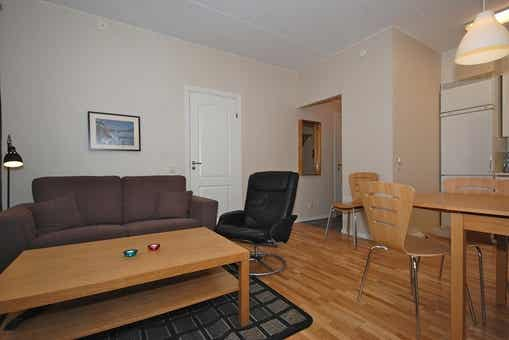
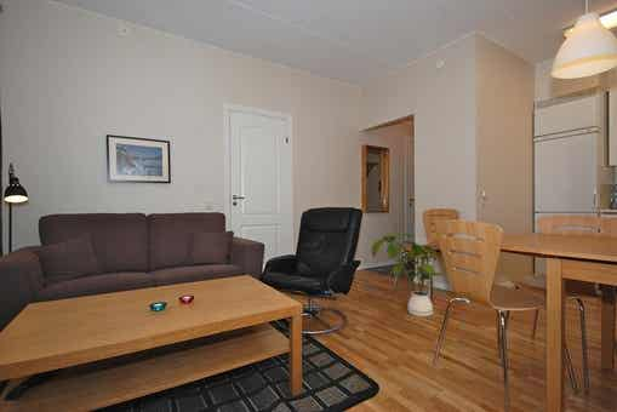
+ house plant (406, 273)
